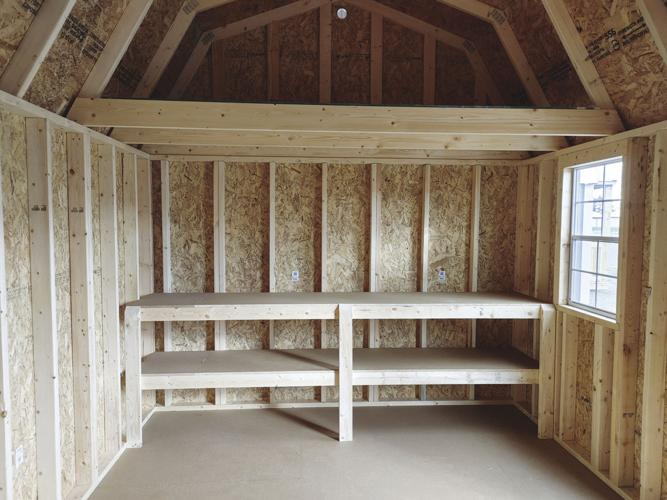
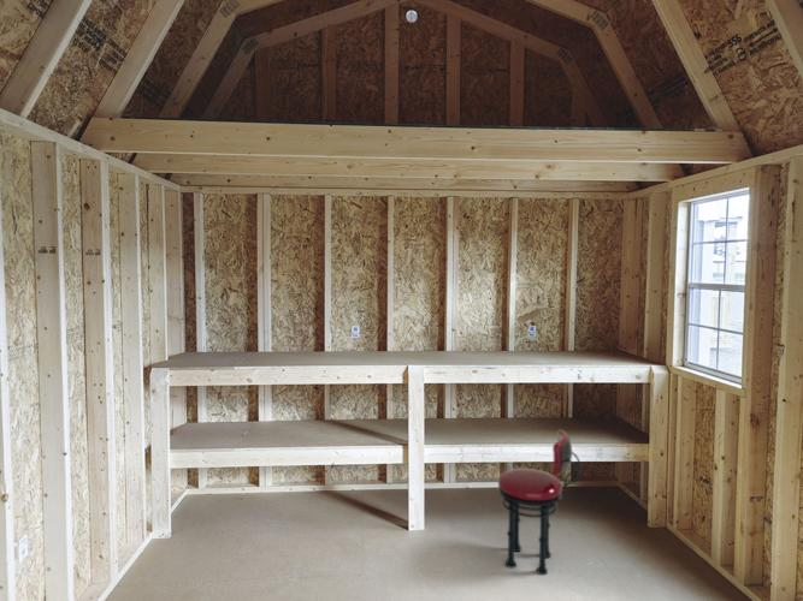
+ stool (537, 498)
